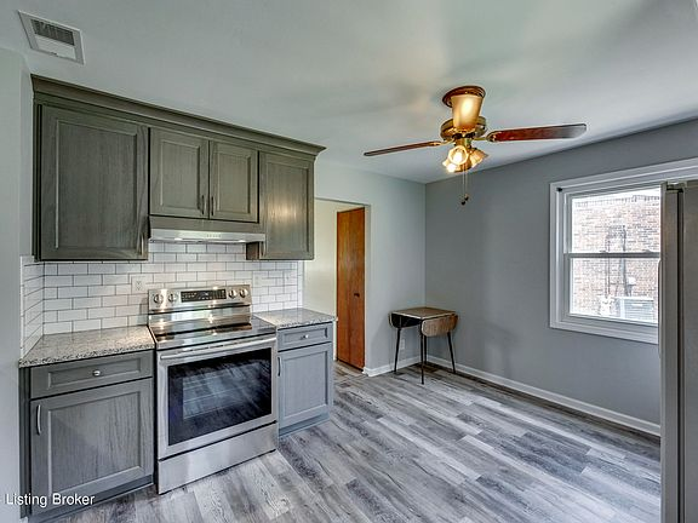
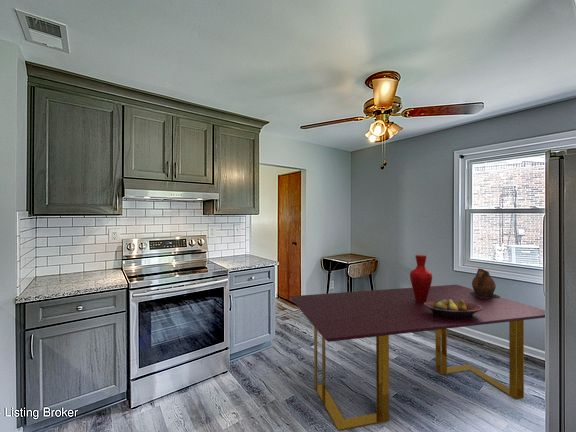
+ vase (420, 277)
+ fruit bowl (452, 306)
+ dining table (409, 332)
+ ceramic pitcher (482, 281)
